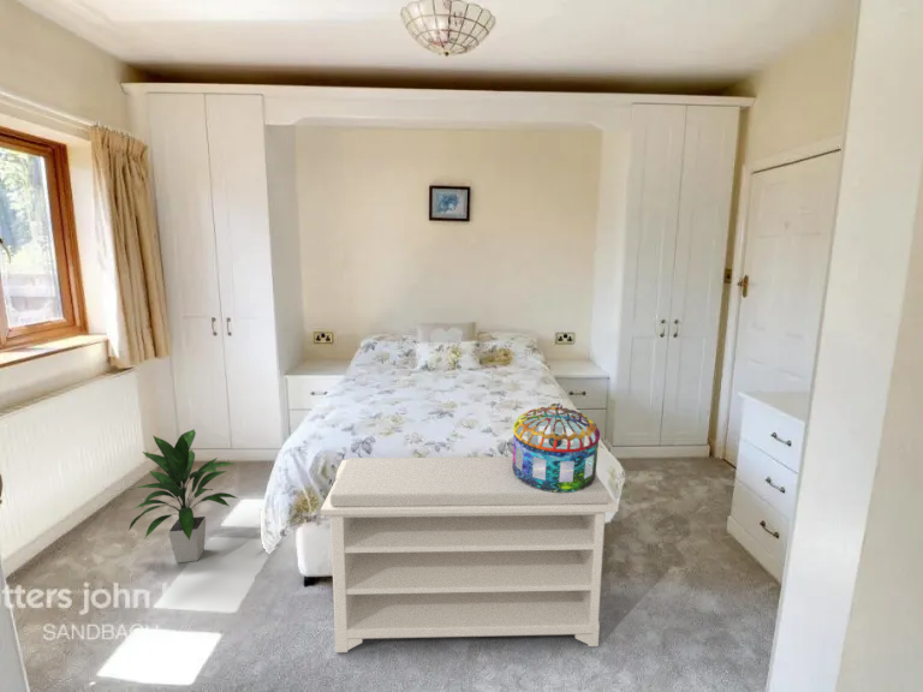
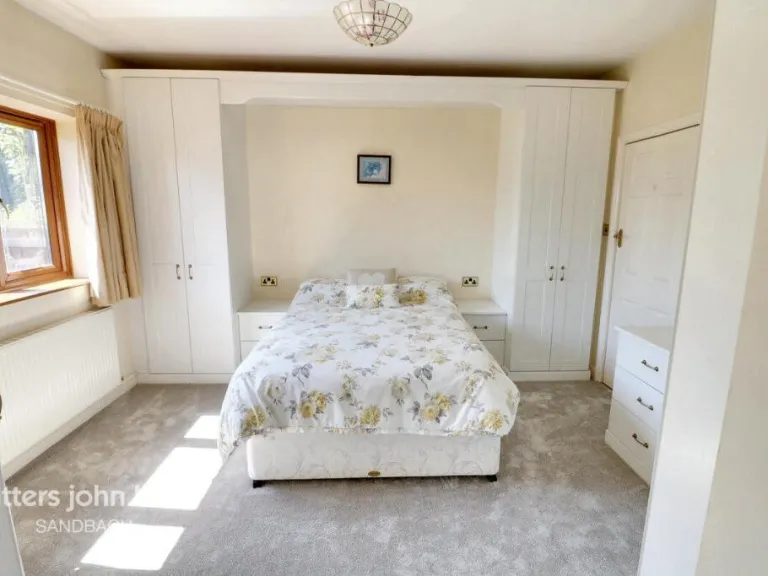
- bench (468, 547)
- indoor plant (180, 494)
- decorative box (554, 439)
